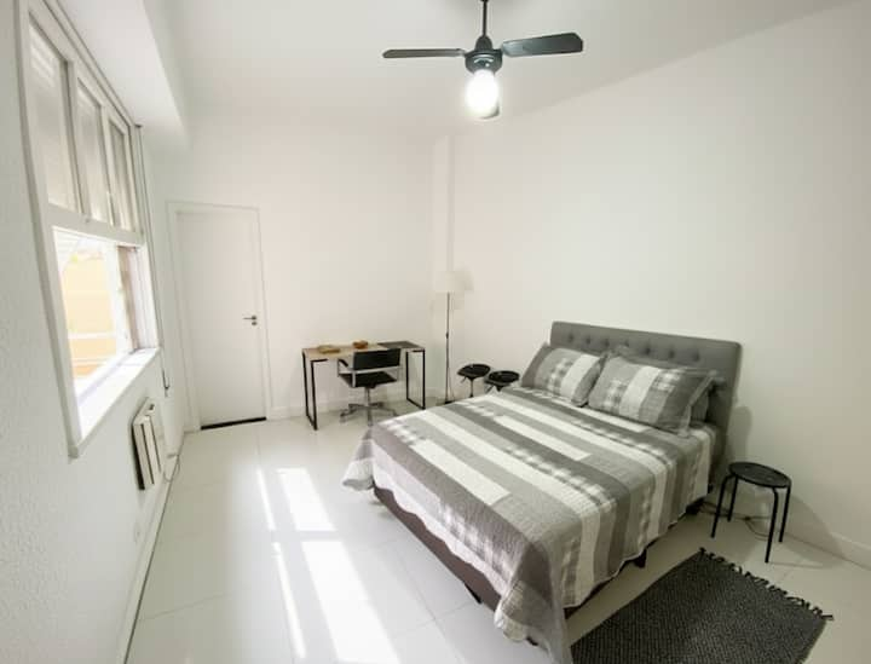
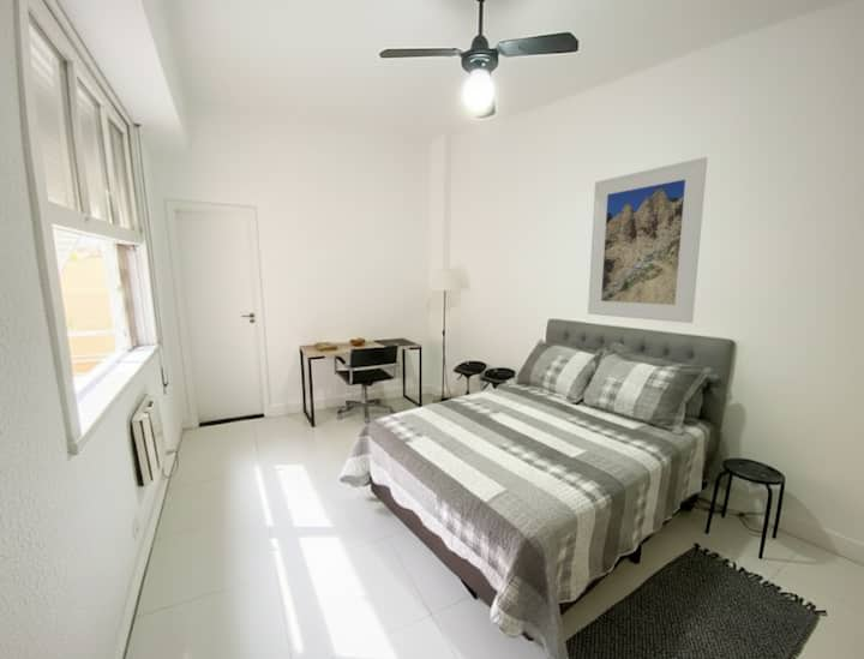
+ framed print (640, 246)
